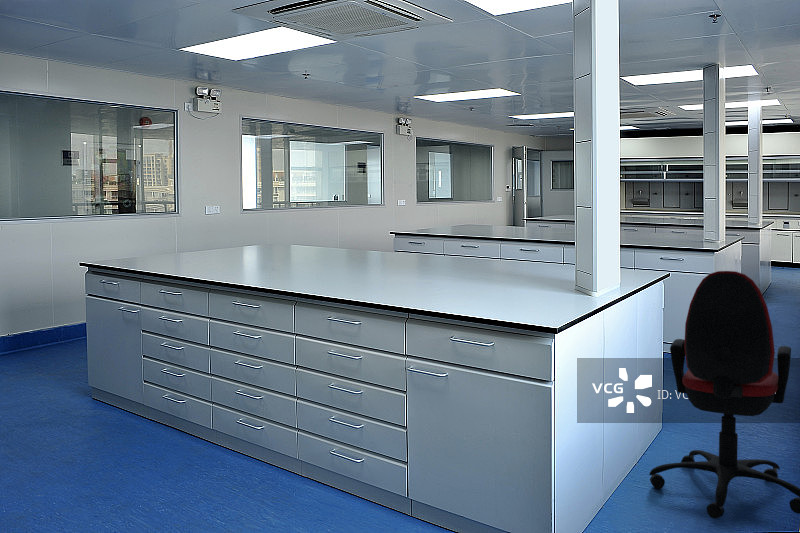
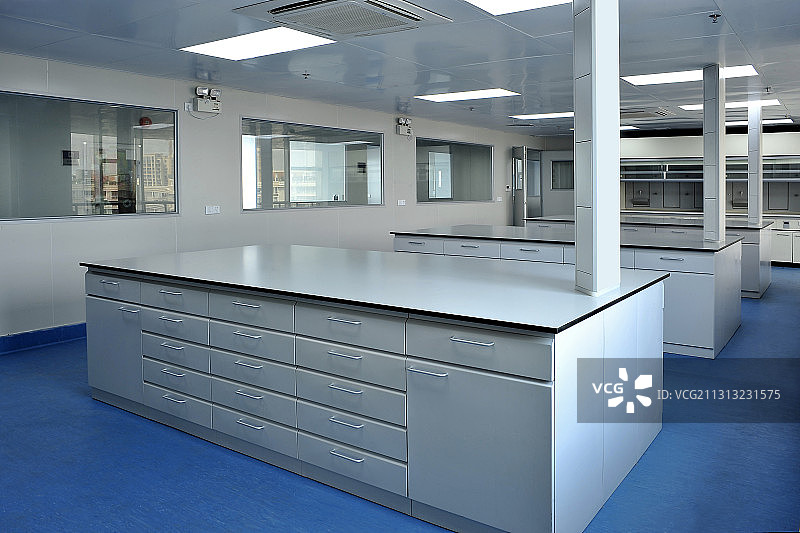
- office chair (728, 383)
